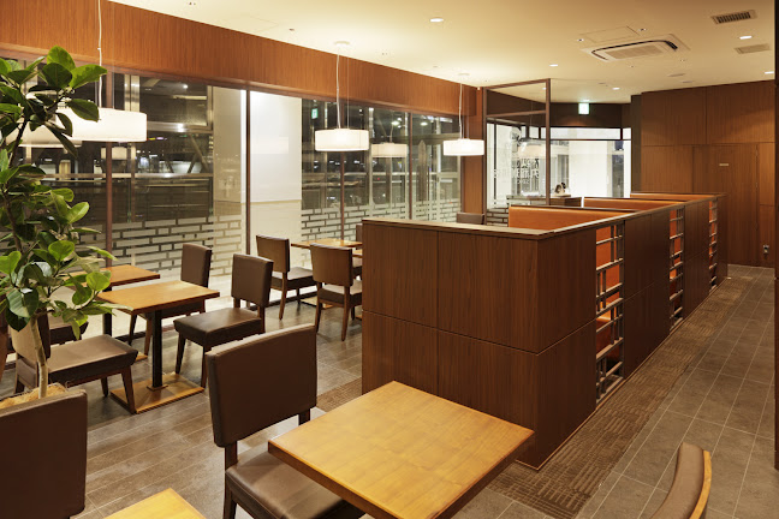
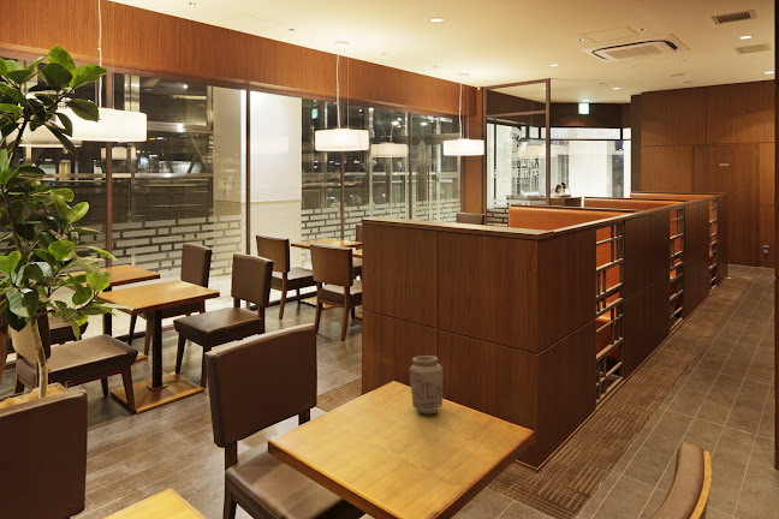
+ vase (426, 383)
